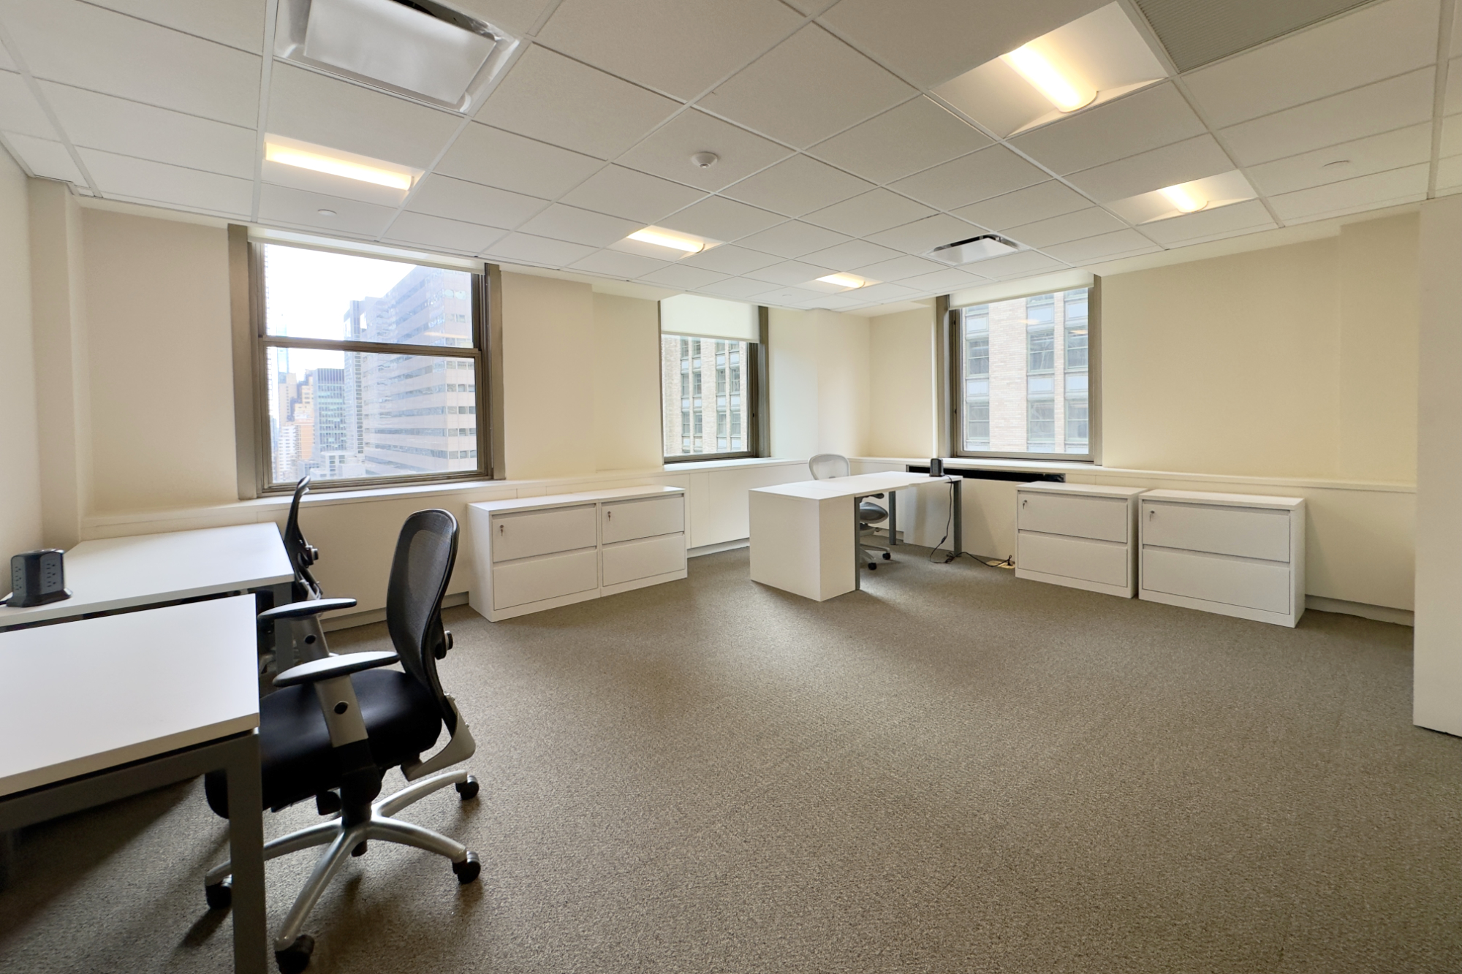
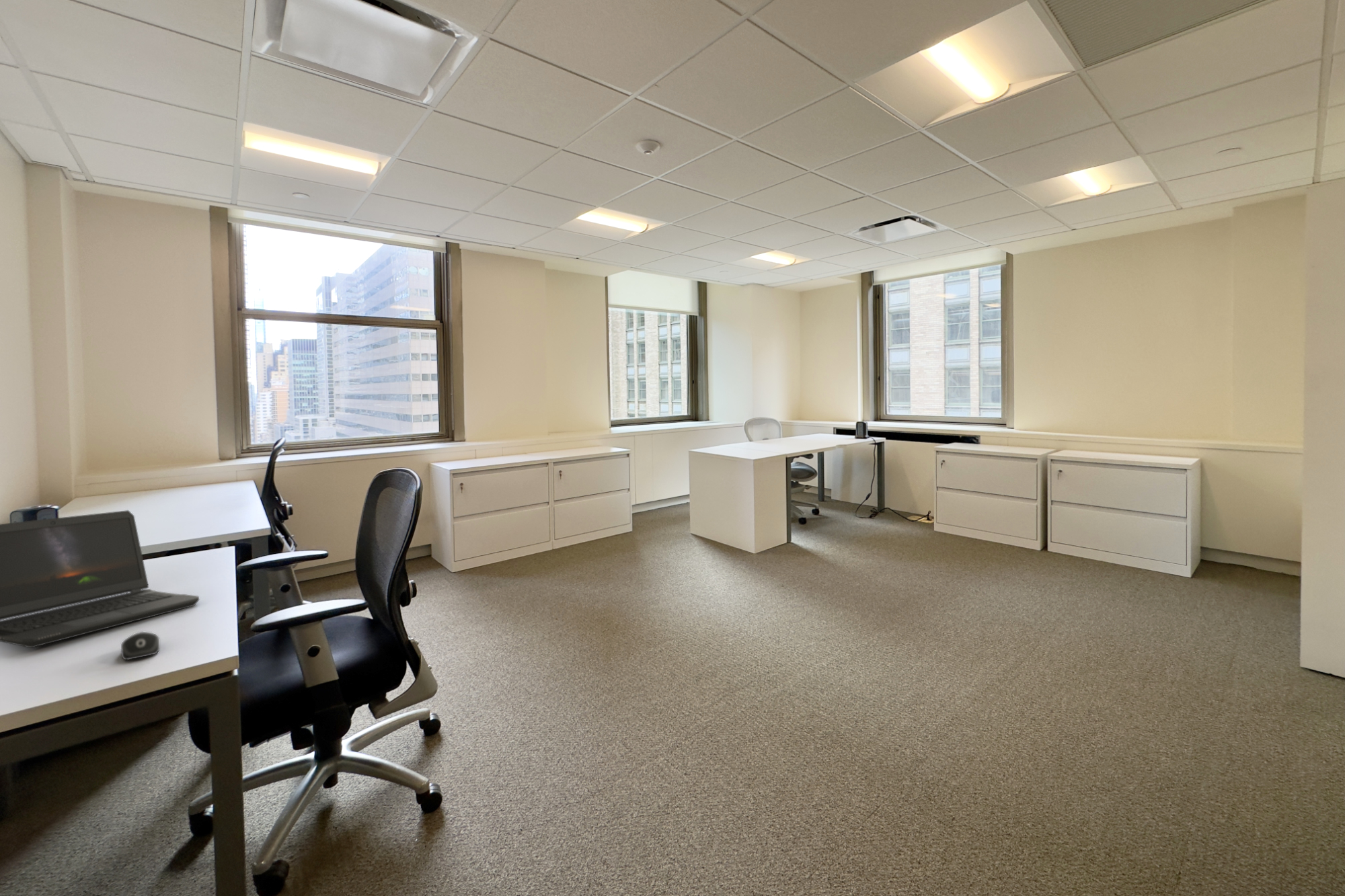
+ laptop computer (87, 570)
+ computer mouse (140, 643)
